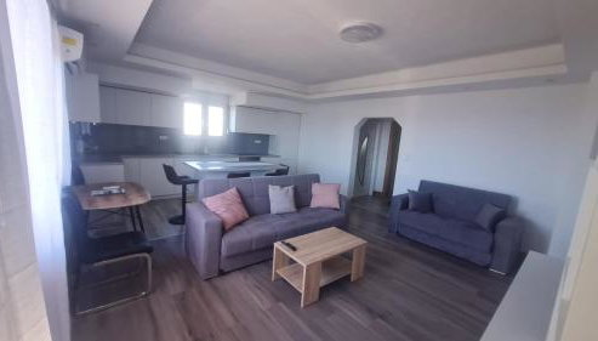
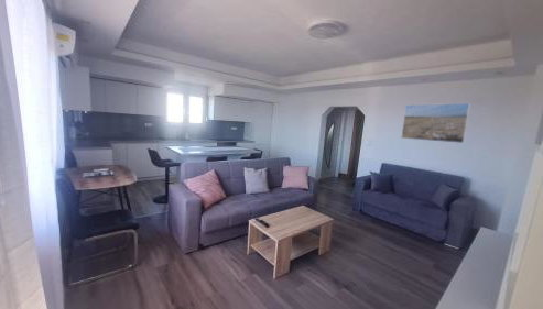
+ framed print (432, 122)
